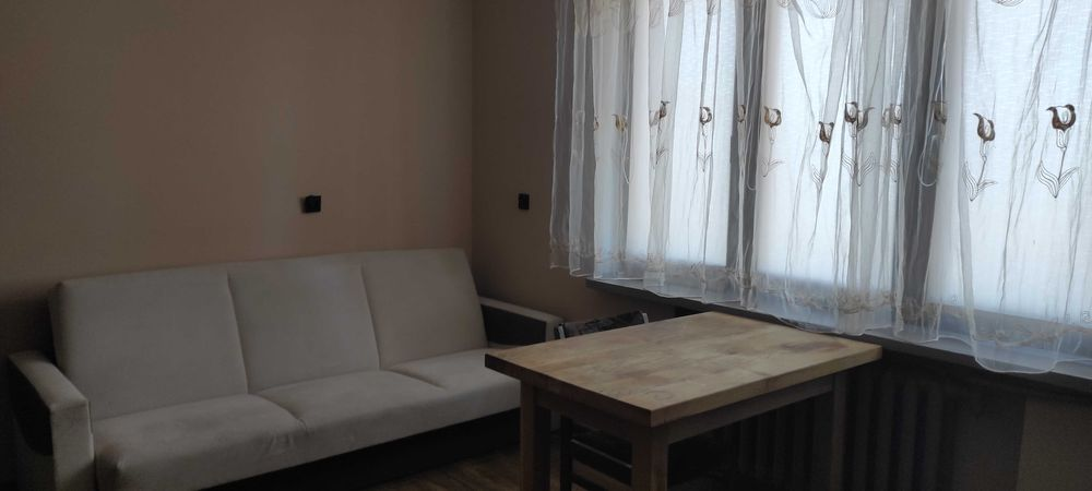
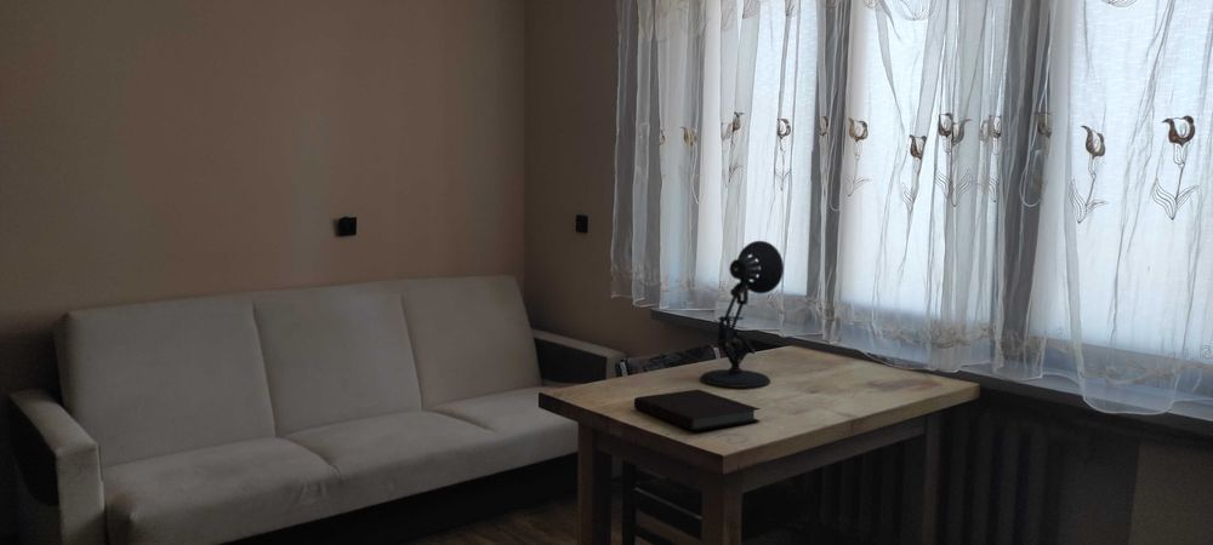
+ notebook (695, 408)
+ desk lamp (738, 310)
